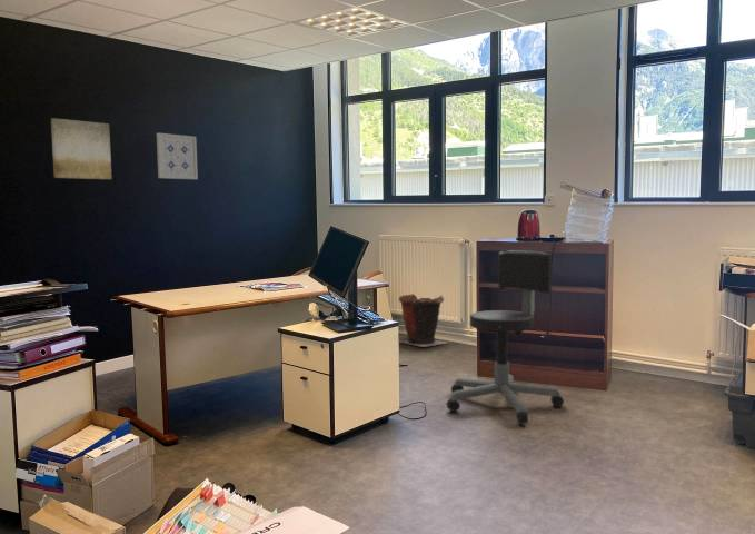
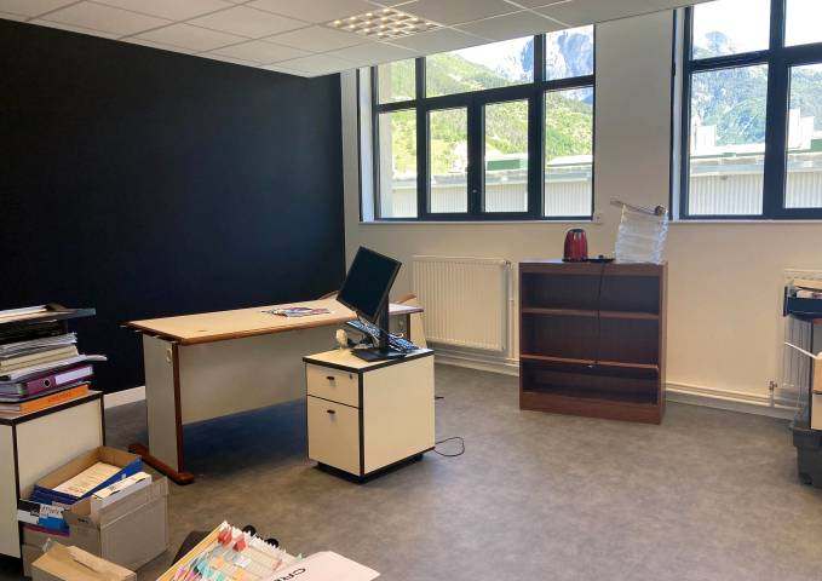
- wall art (82, 149)
- wall art (177, 157)
- waste bin (420, 317)
- office chair (498, 328)
